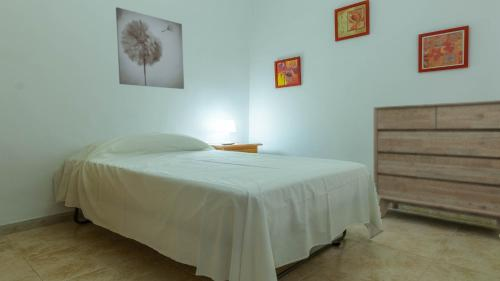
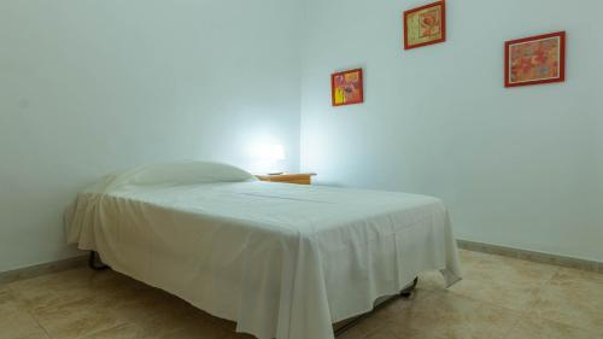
- wall art (152, 51)
- dresser (442, 164)
